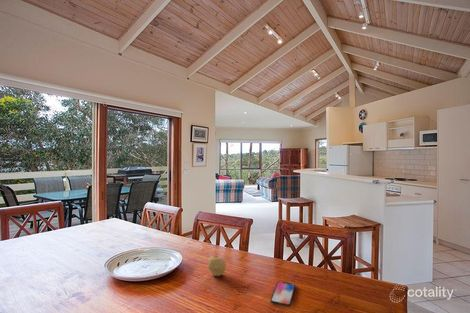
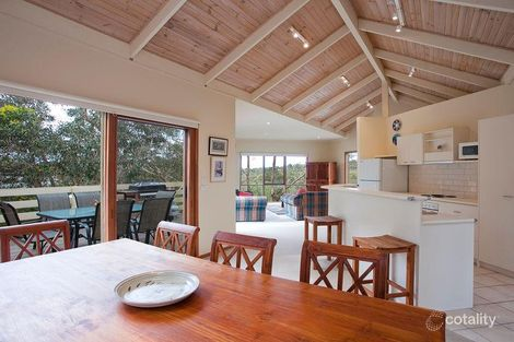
- smartphone (283, 292)
- fruit (216, 263)
